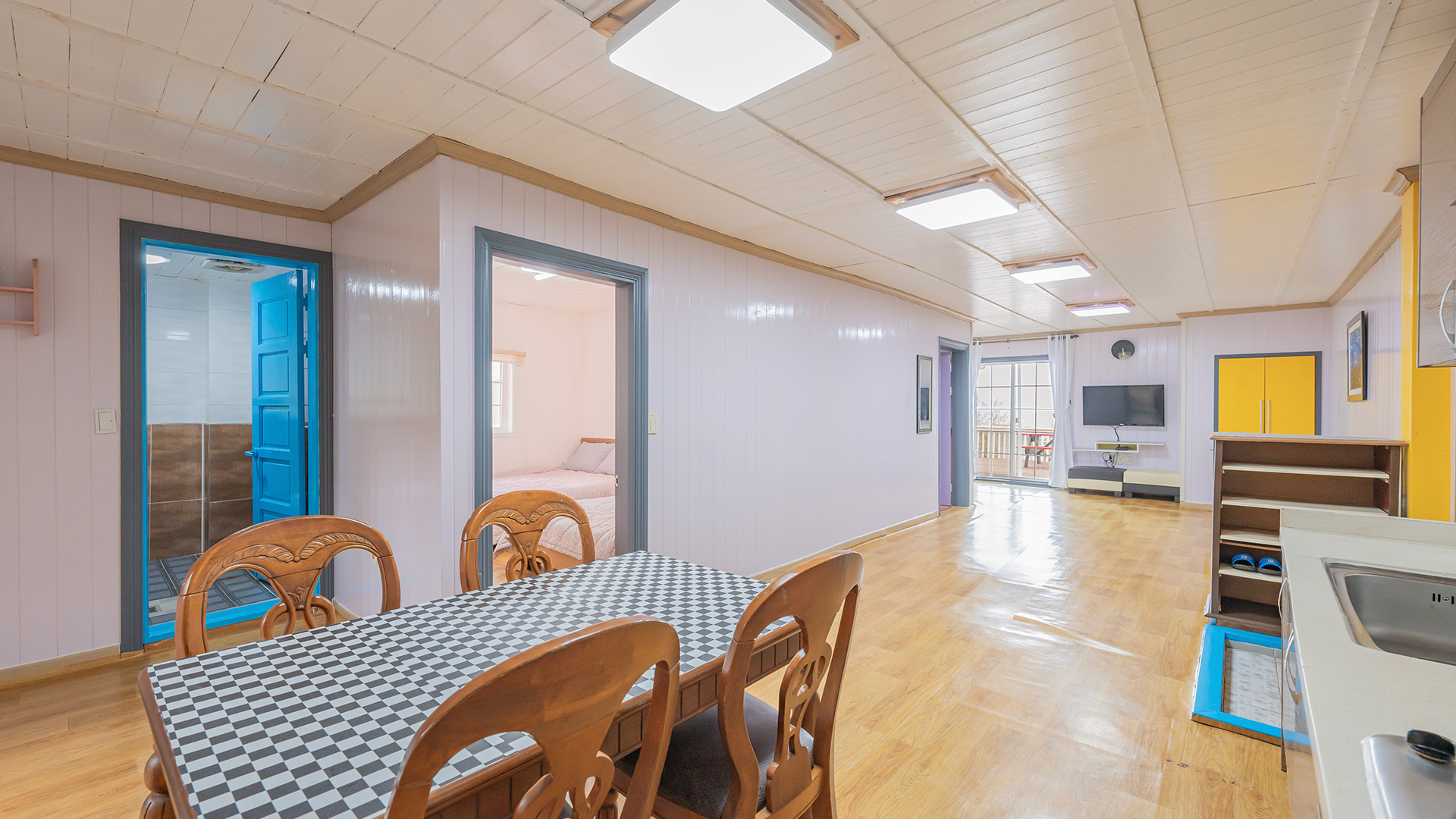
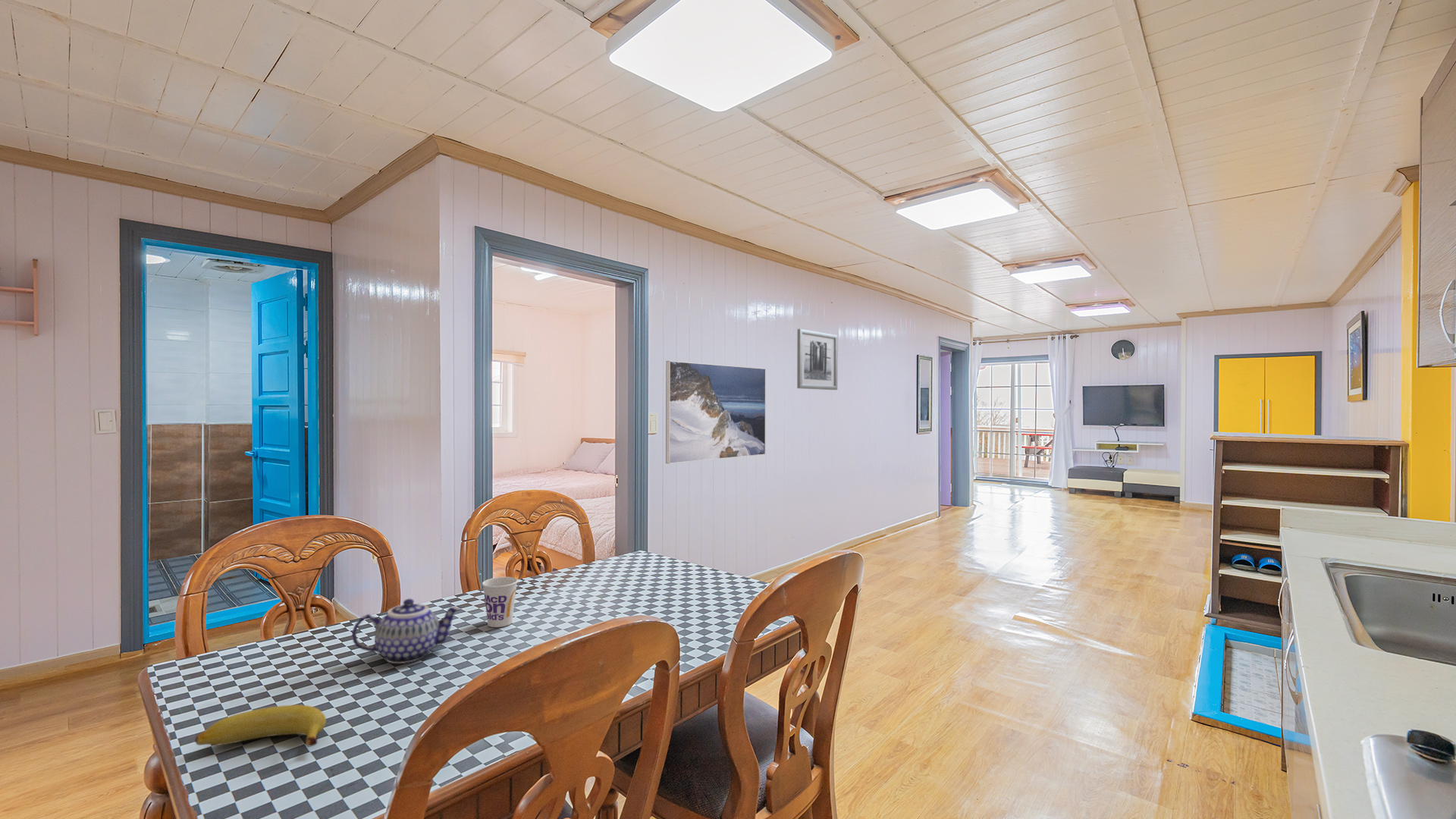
+ cup (500, 602)
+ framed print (720, 412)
+ banana (263, 731)
+ wall art (818, 360)
+ teapot (408, 627)
